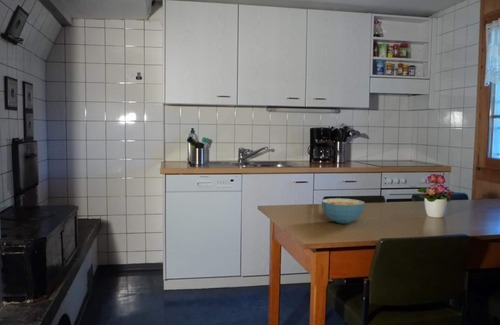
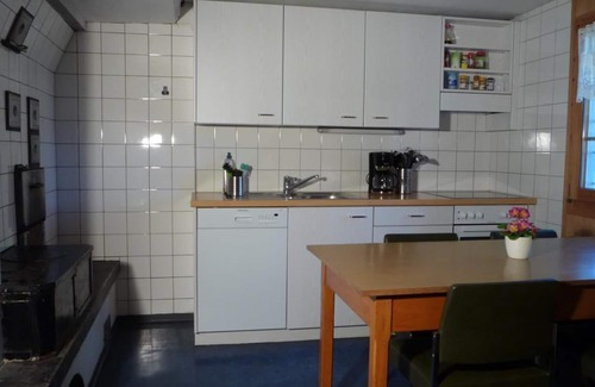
- cereal bowl (342, 211)
